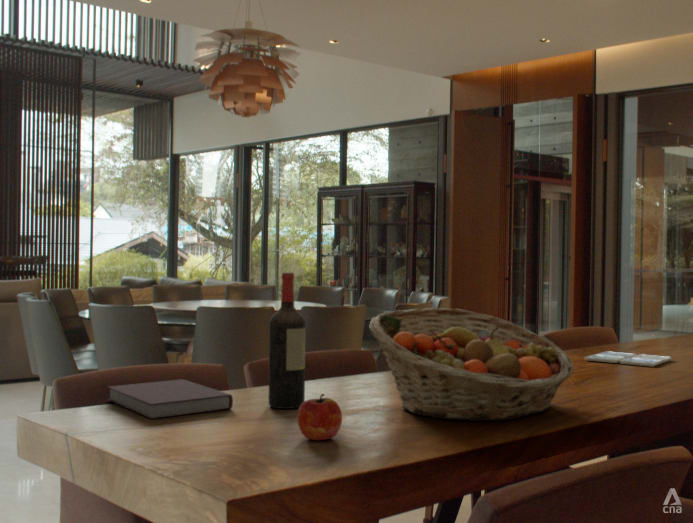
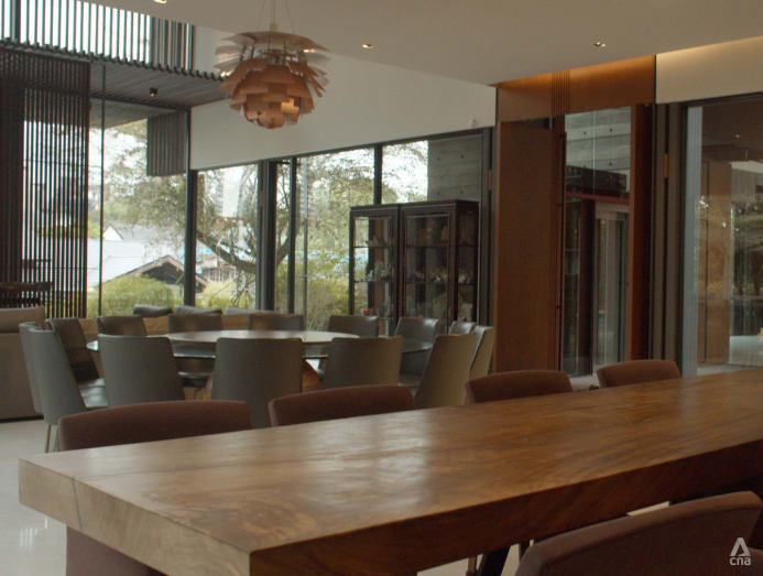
- wine bottle (287, 339)
- apple (319, 416)
- drink coaster (628, 358)
- fruit basket (471, 359)
- notebook (168, 397)
